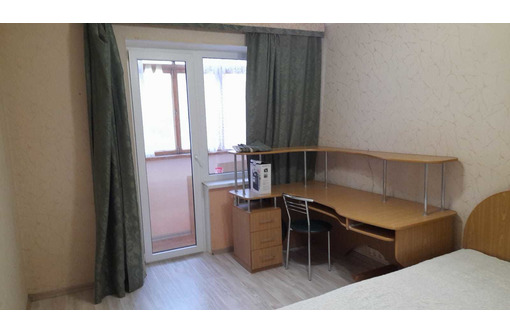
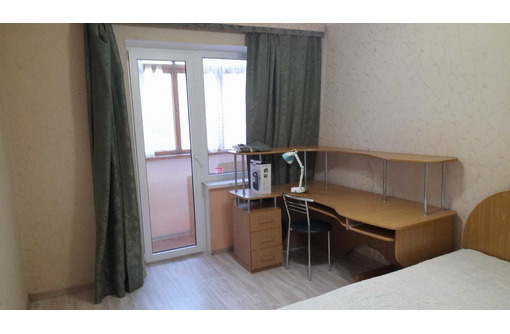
+ desk lamp (301, 170)
